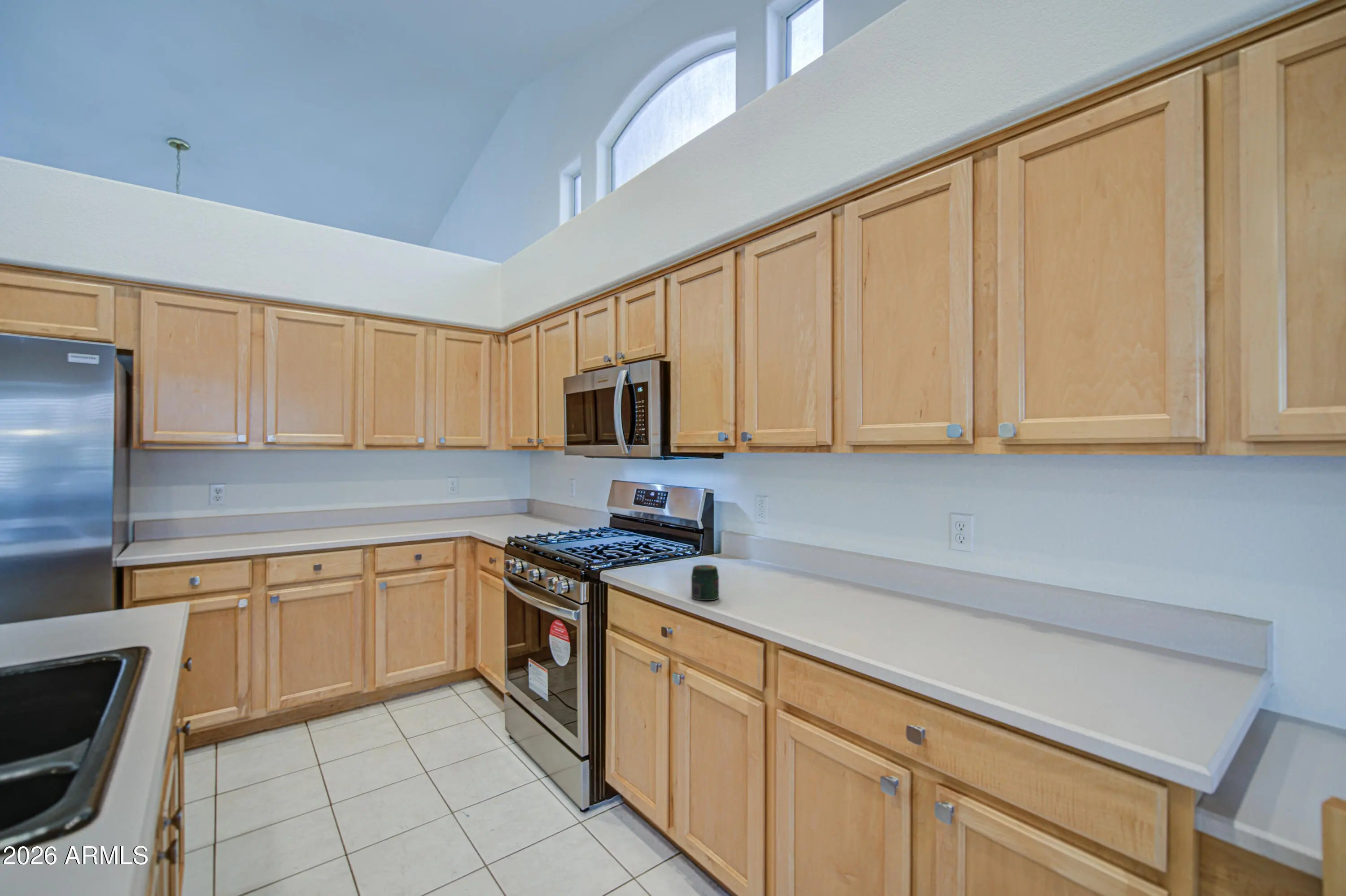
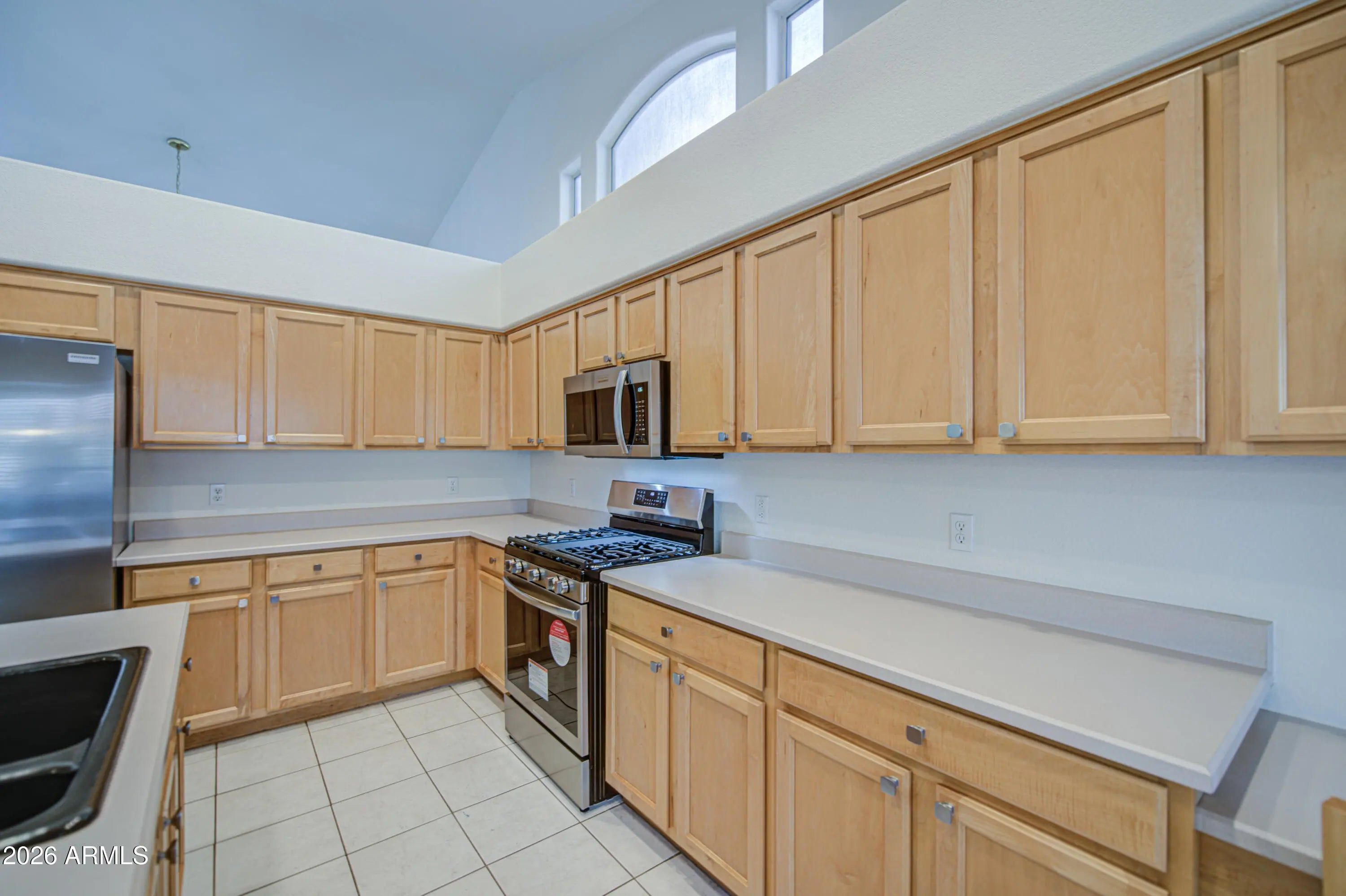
- jar (705, 582)
